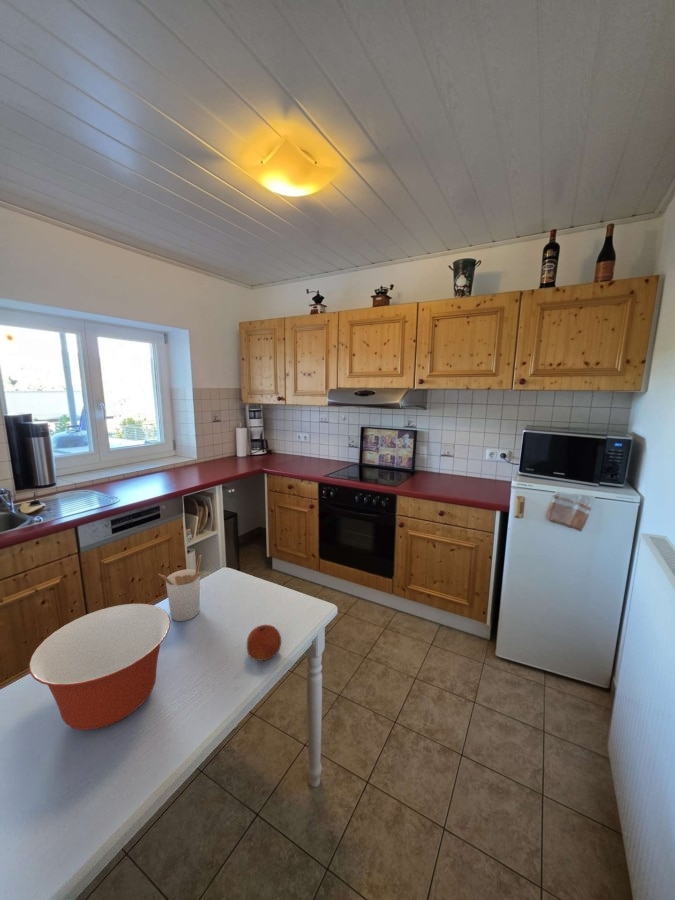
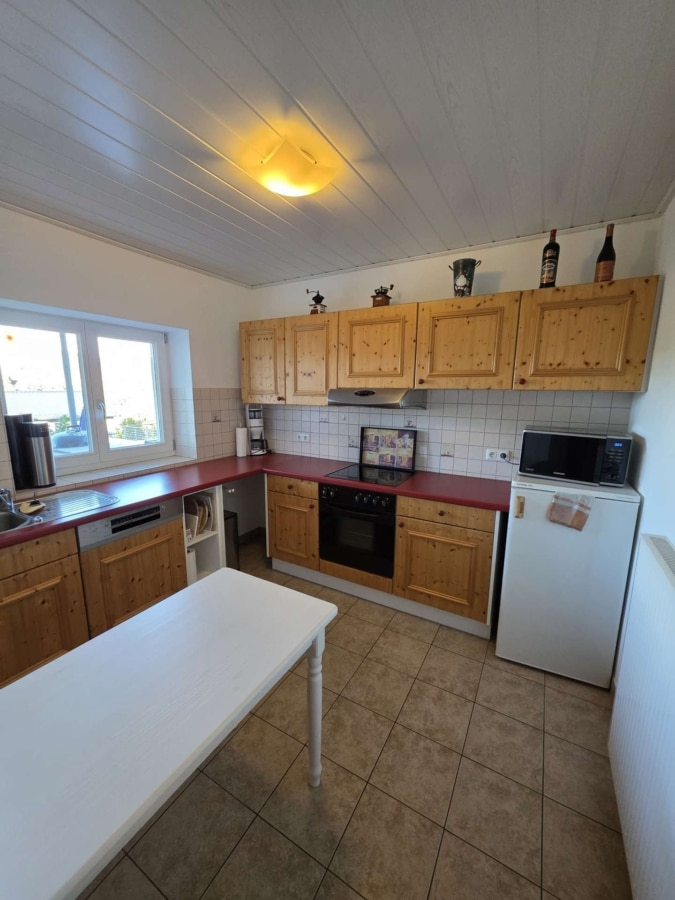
- fruit (264, 641)
- utensil holder (185, 590)
- mixing bowl (109, 670)
